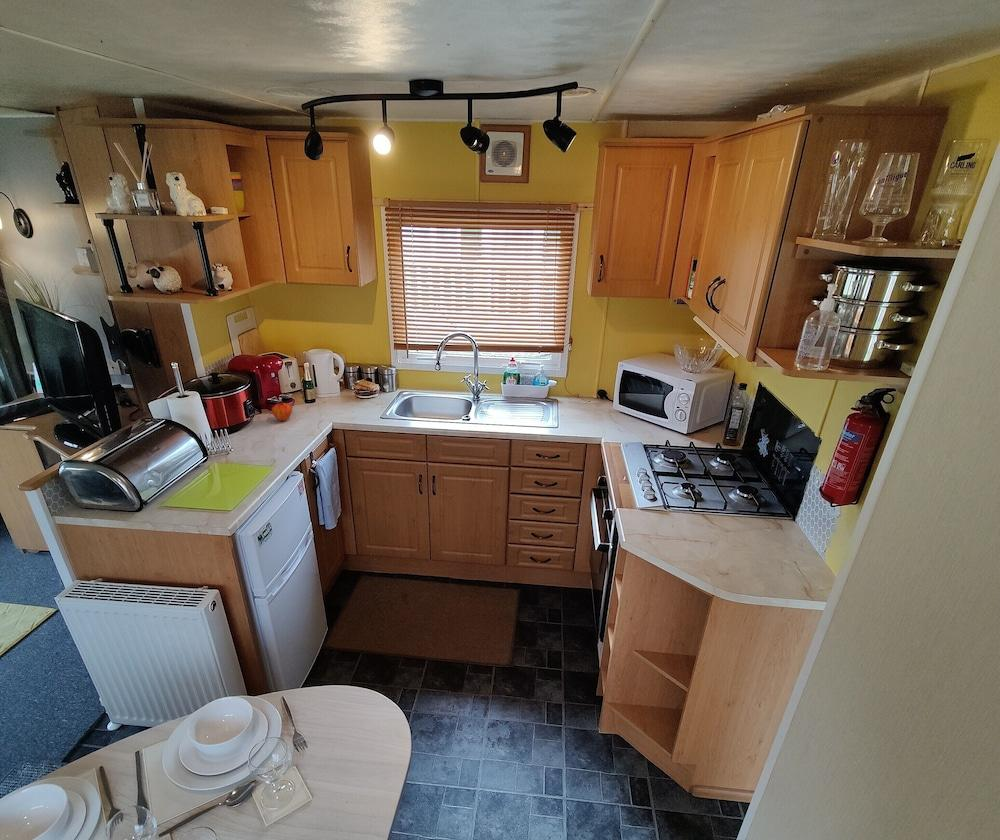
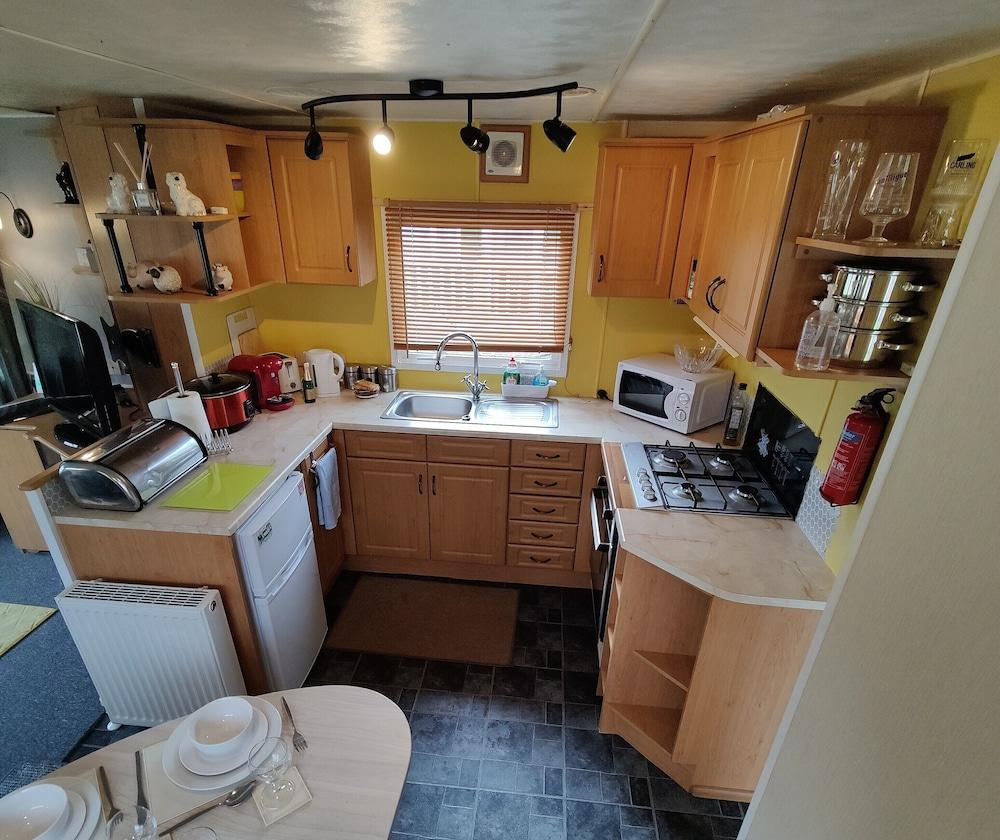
- fruit (282, 411)
